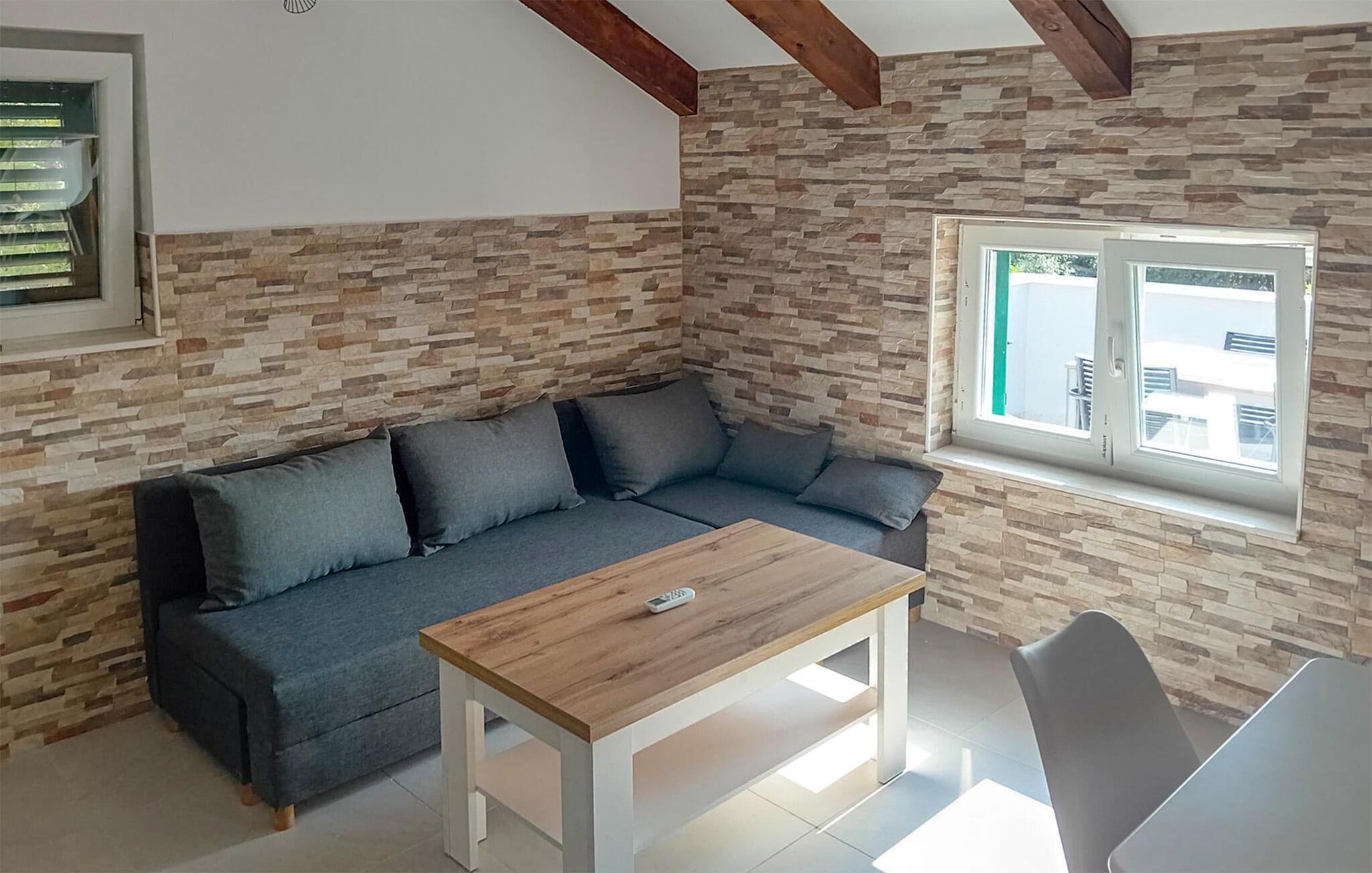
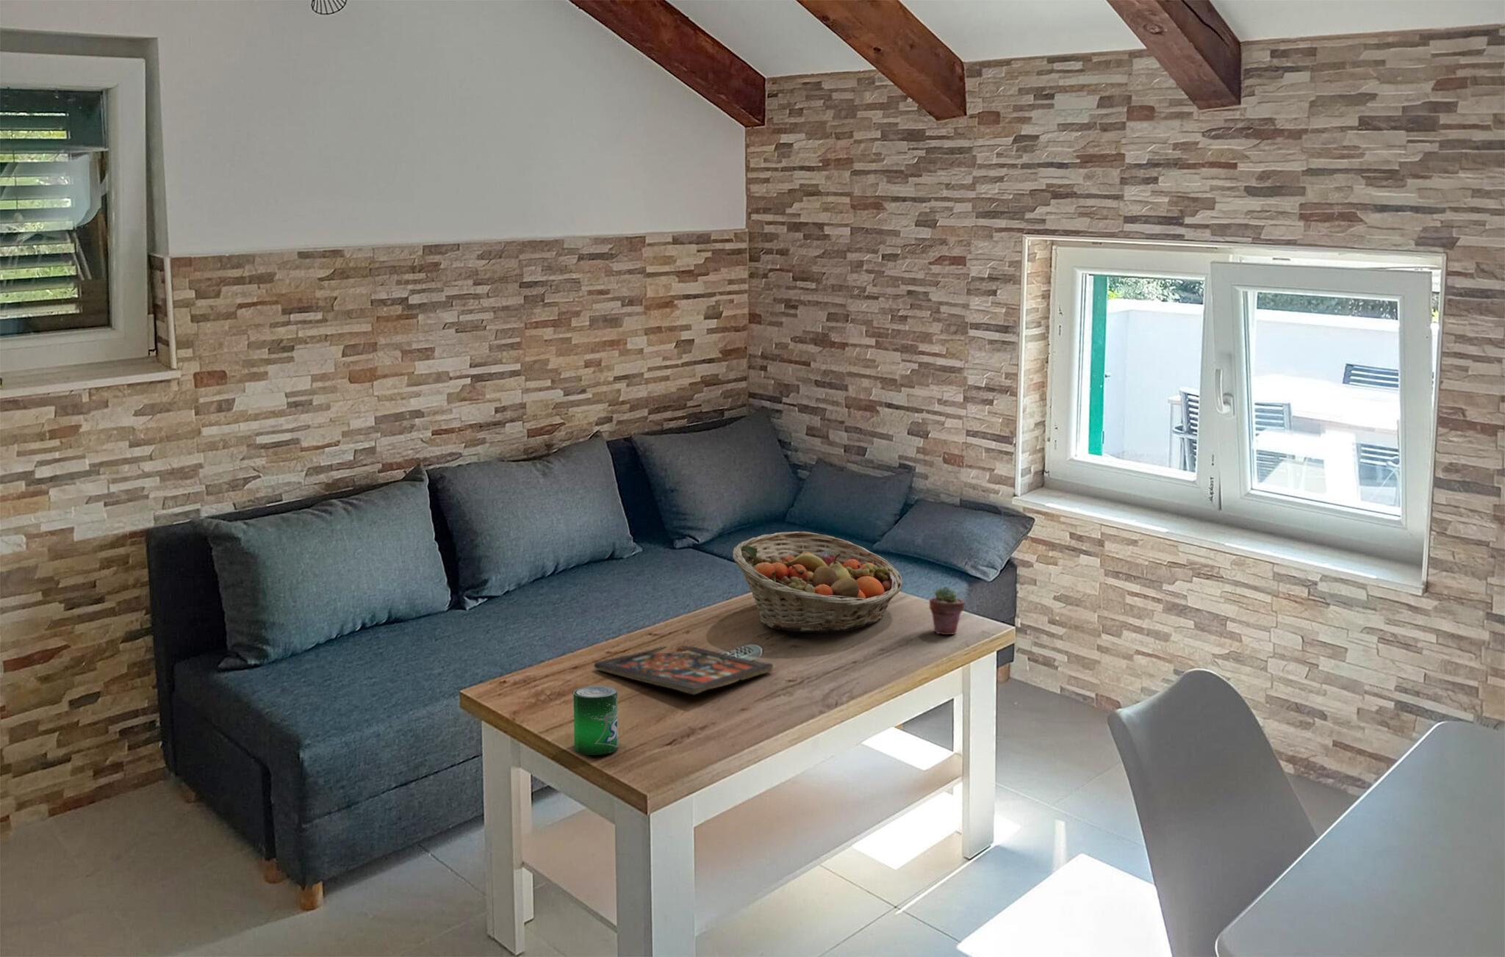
+ fruit basket (817, 580)
+ potted succulent (946, 608)
+ board game (682, 667)
+ beverage can (596, 720)
